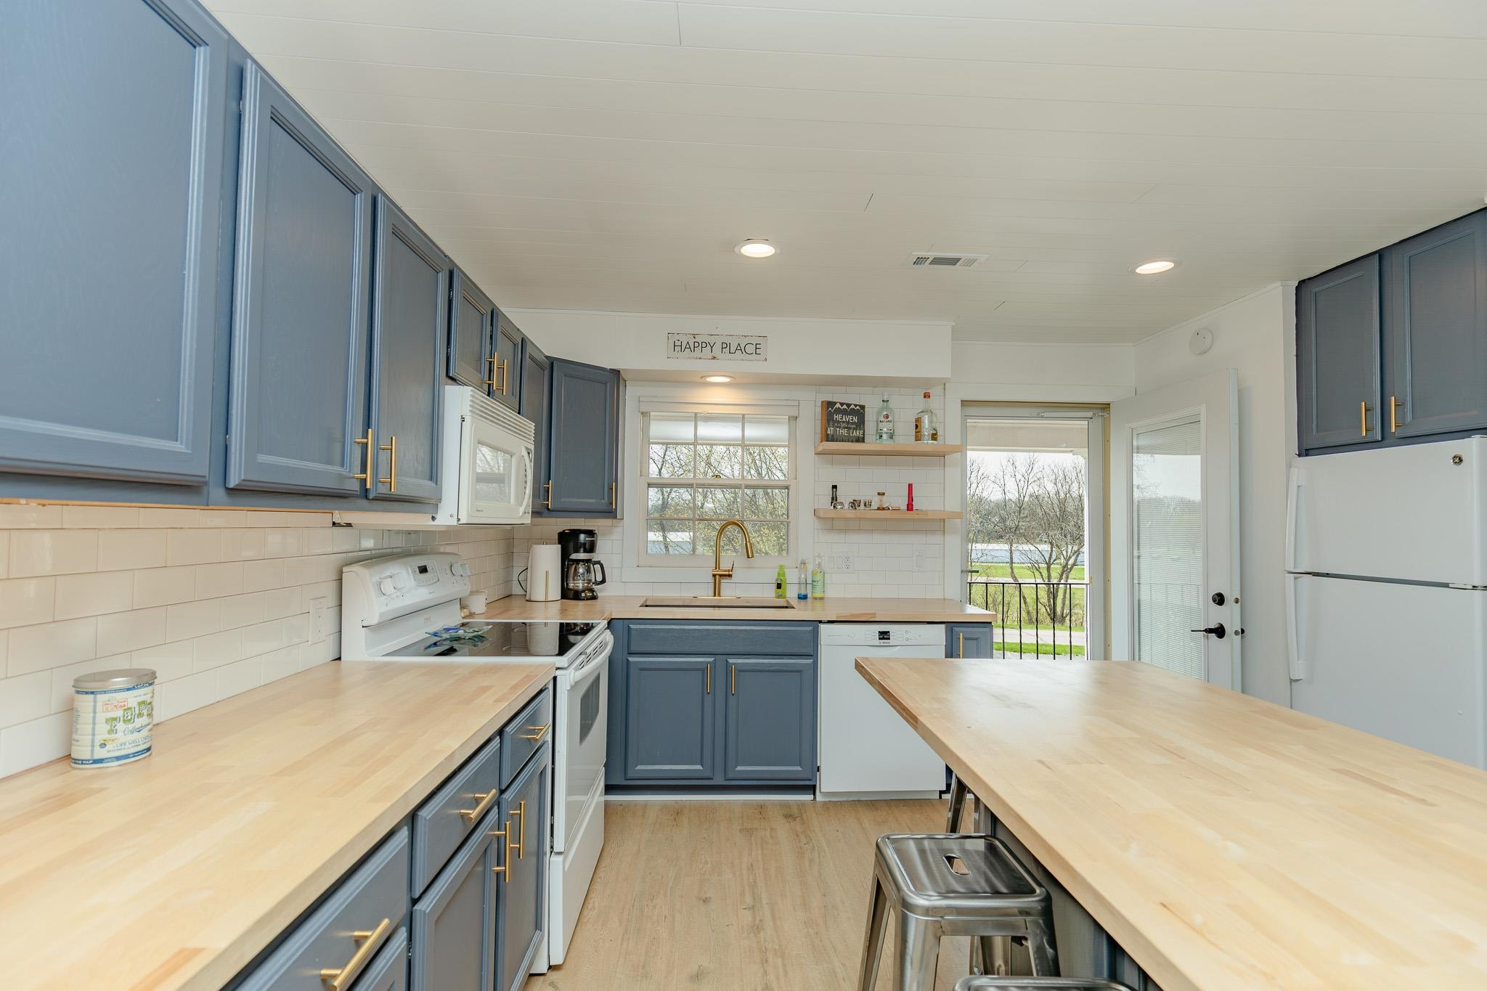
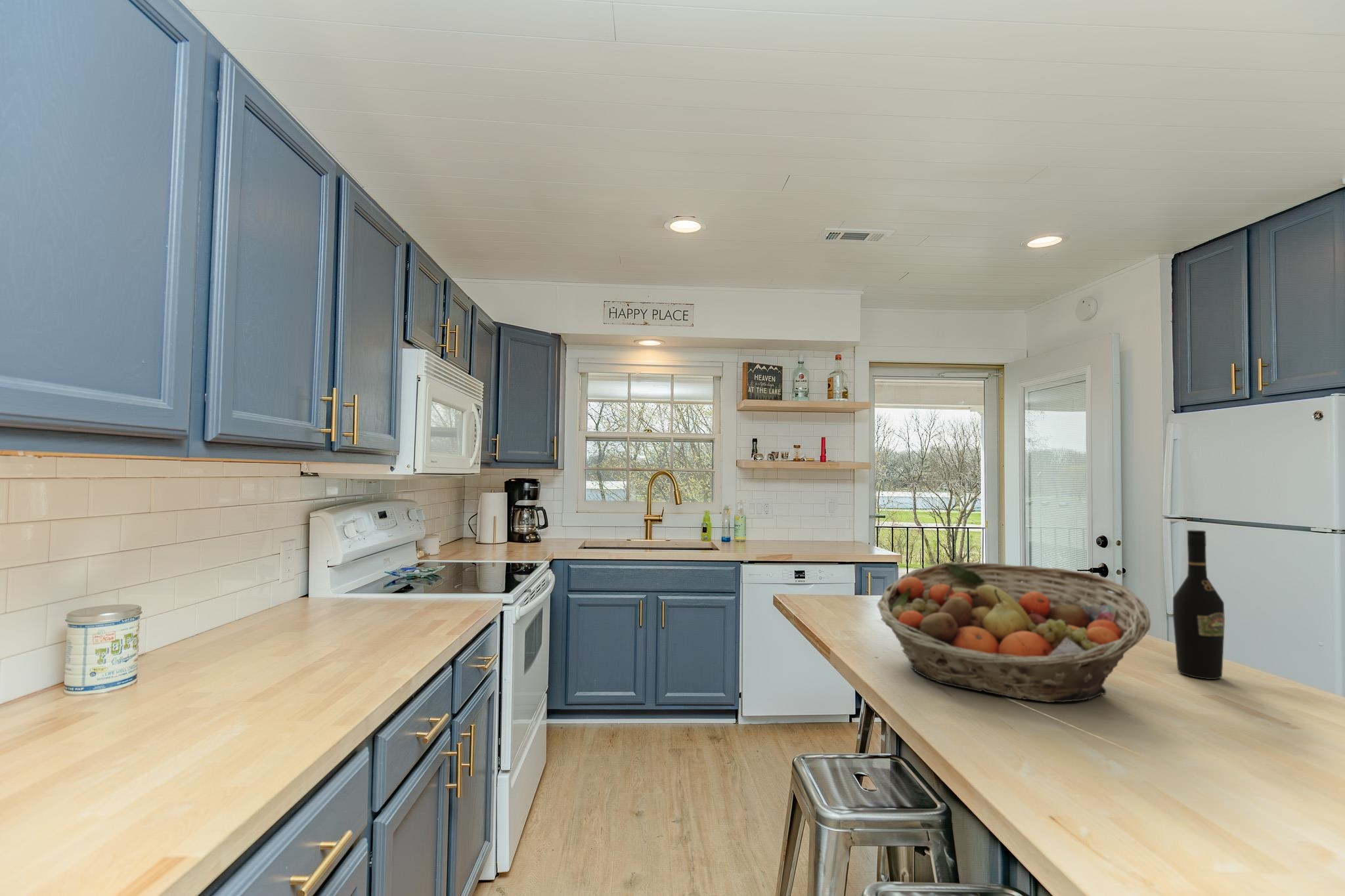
+ fruit basket (1002, 624)
+ wine bottle (1198, 602)
